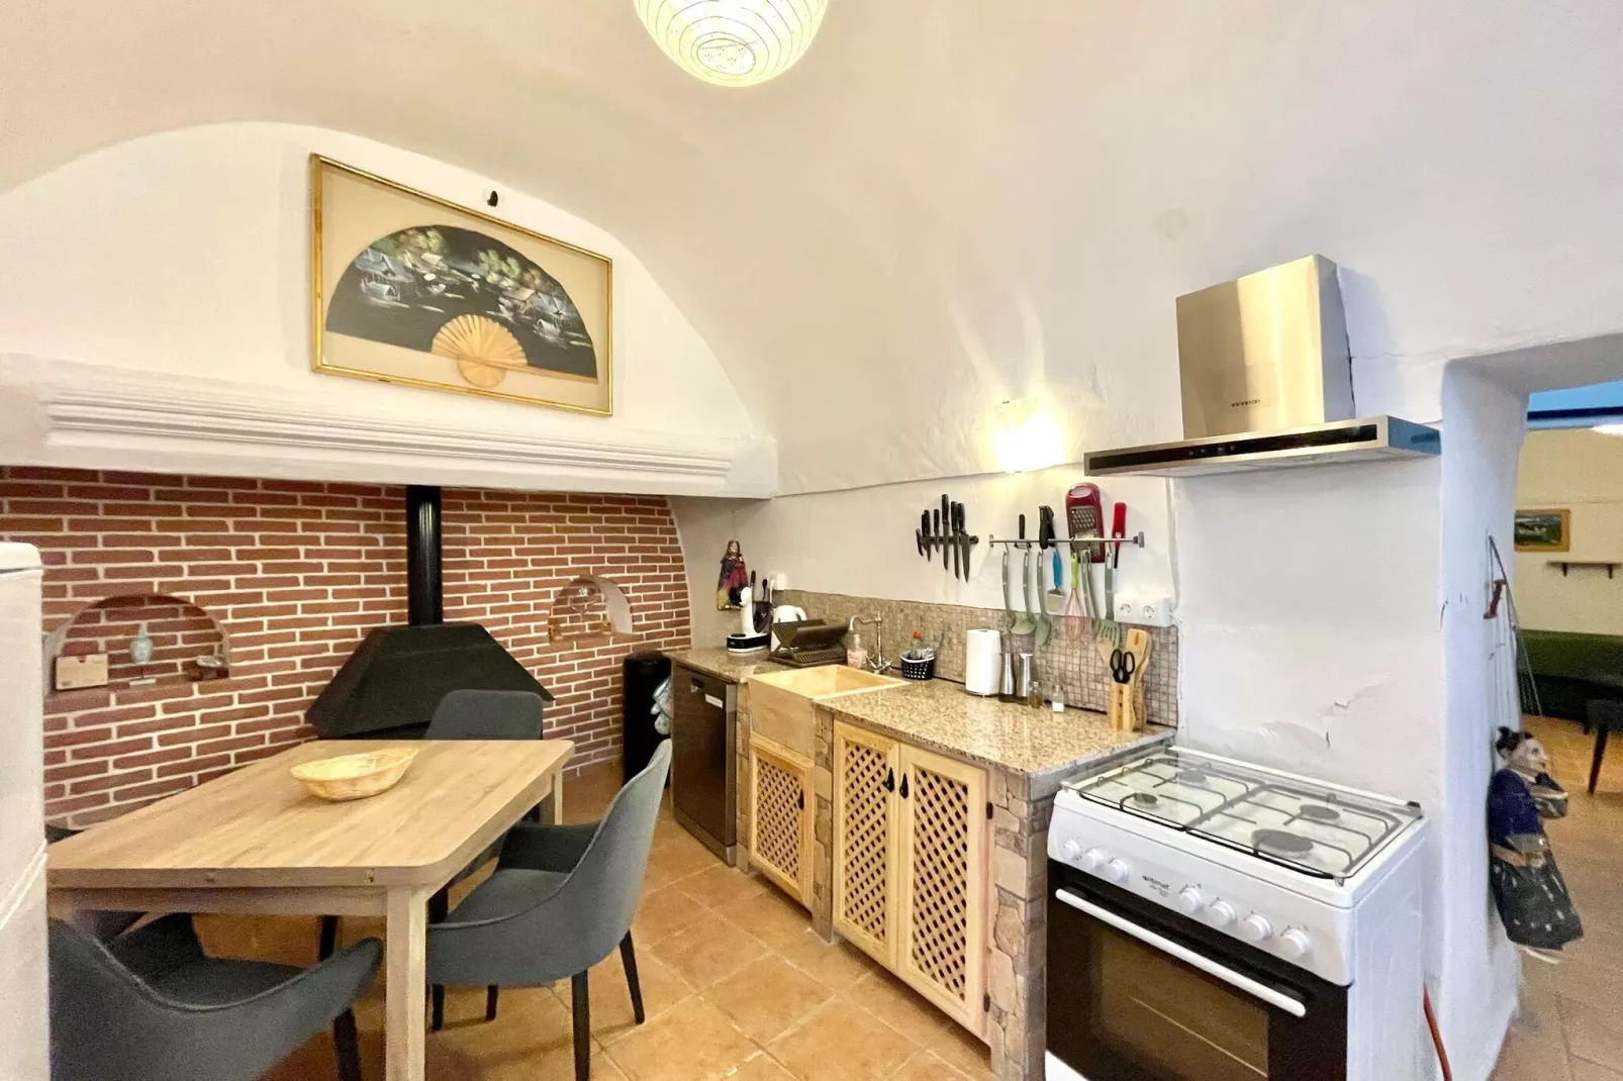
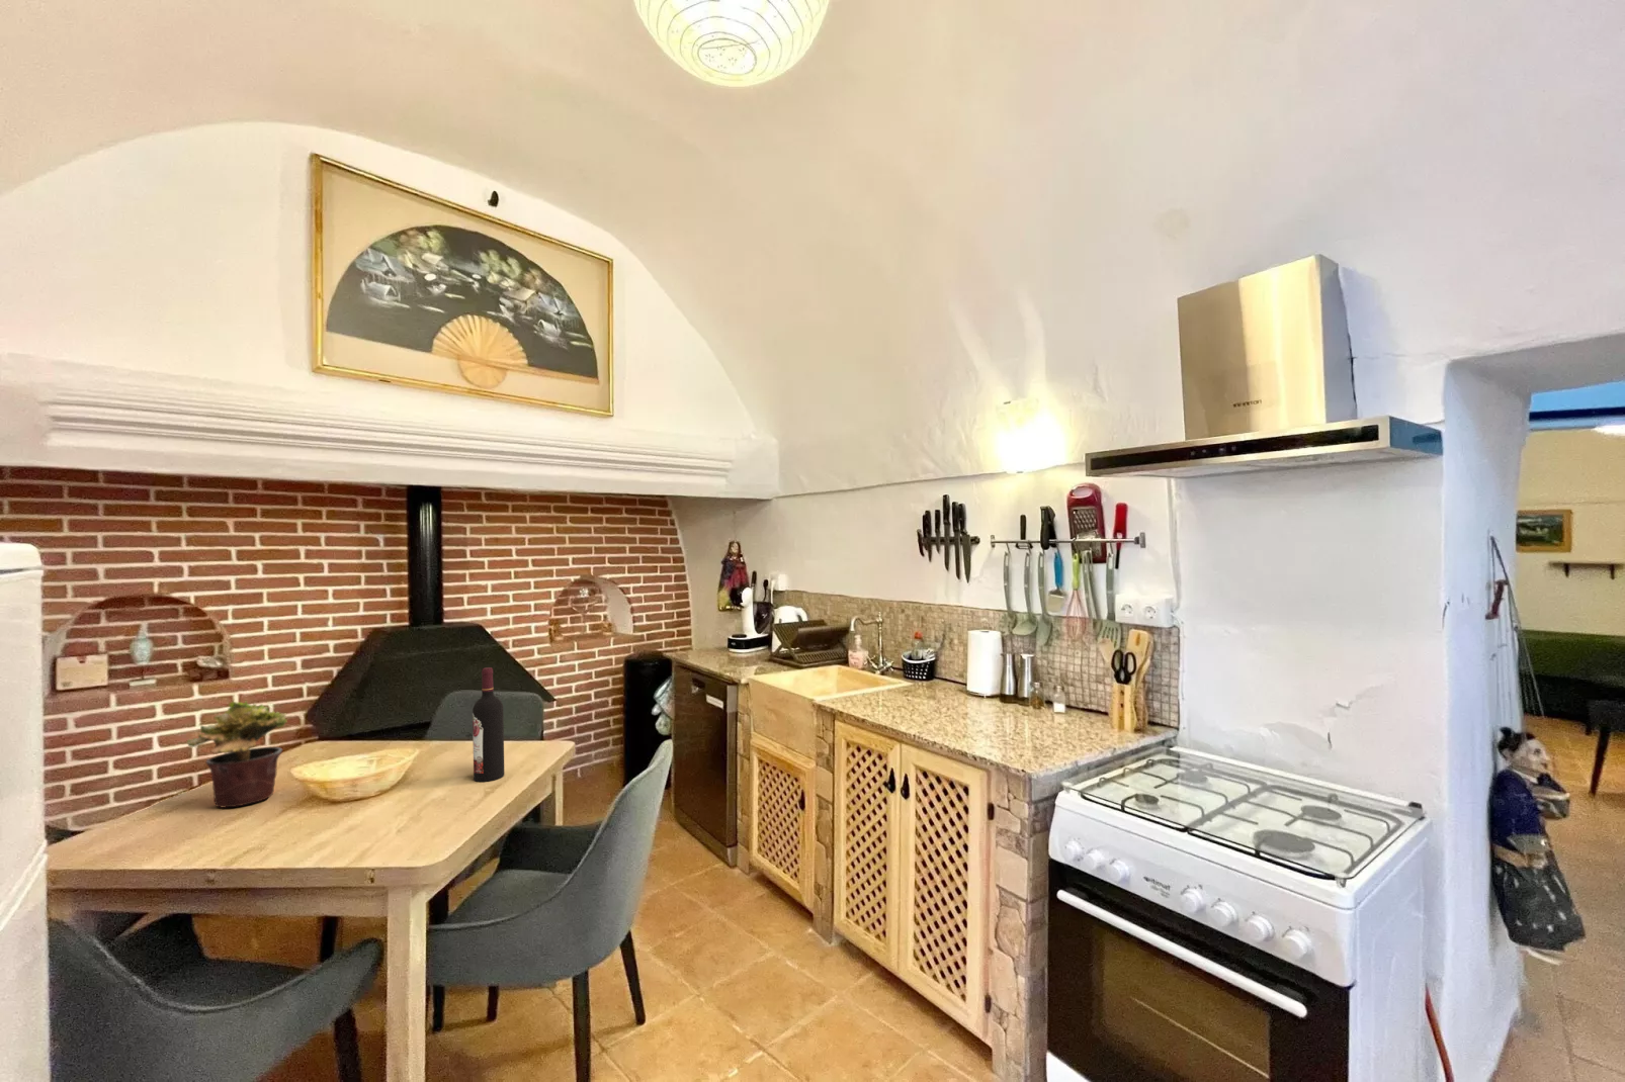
+ potted plant (239, 750)
+ wine bottle (488, 722)
